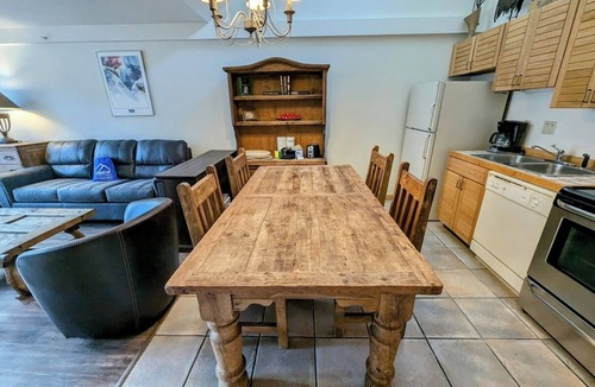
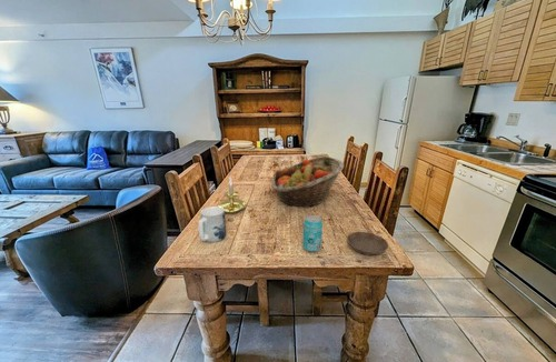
+ candle holder (230, 193)
+ mug (212, 225)
+ beverage can (312, 233)
+ saucer (366, 244)
+ fruit basket (306, 178)
